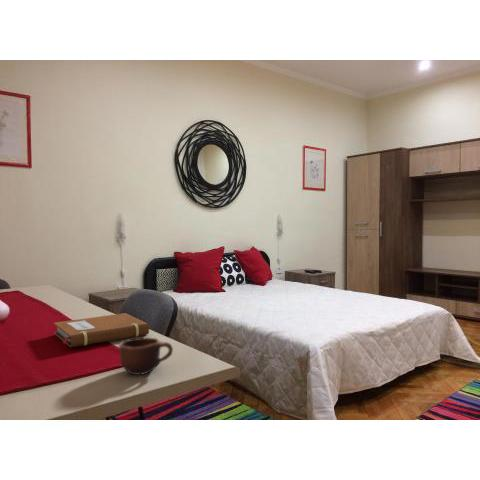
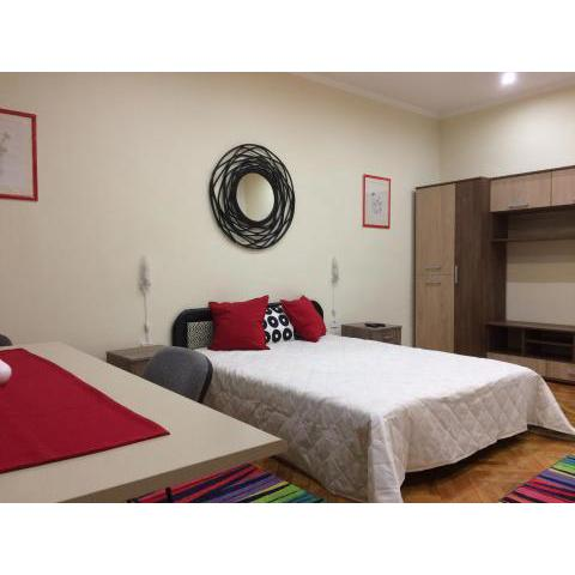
- mug (144, 354)
- notebook (99, 329)
